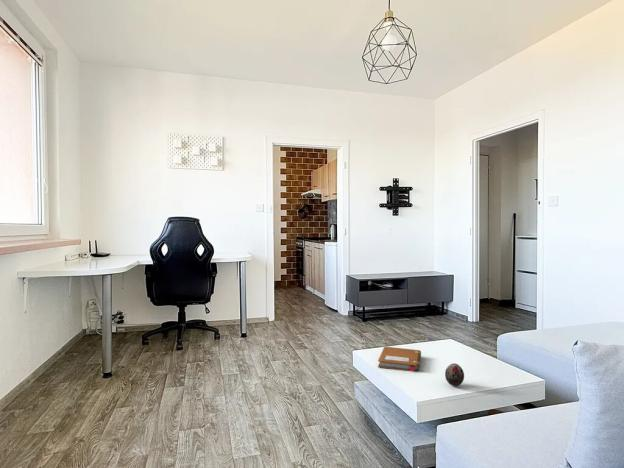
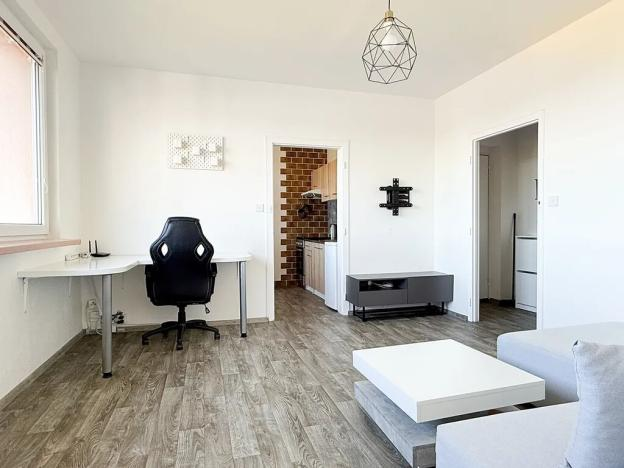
- notebook (400, 358)
- decorative egg (454, 374)
